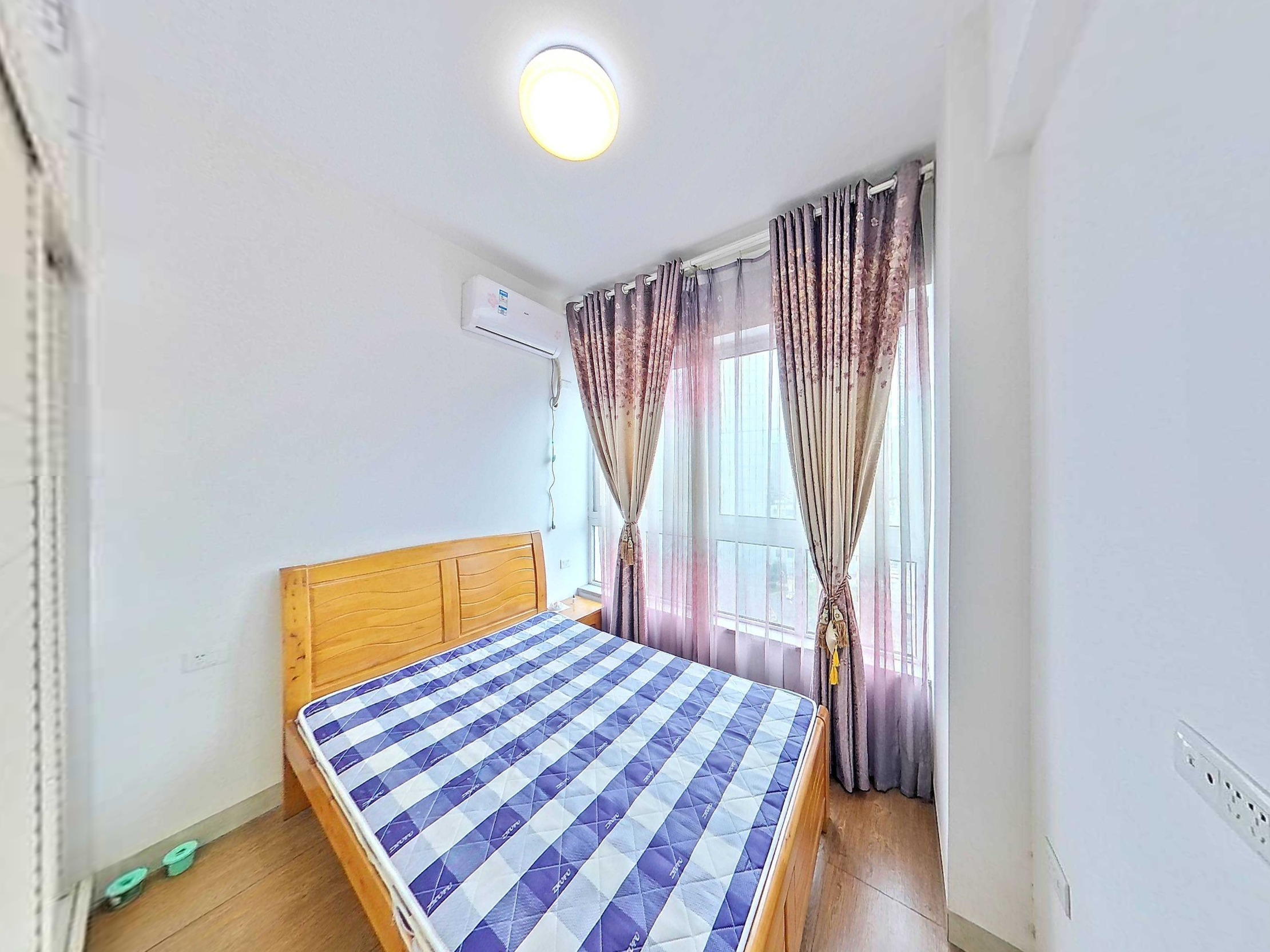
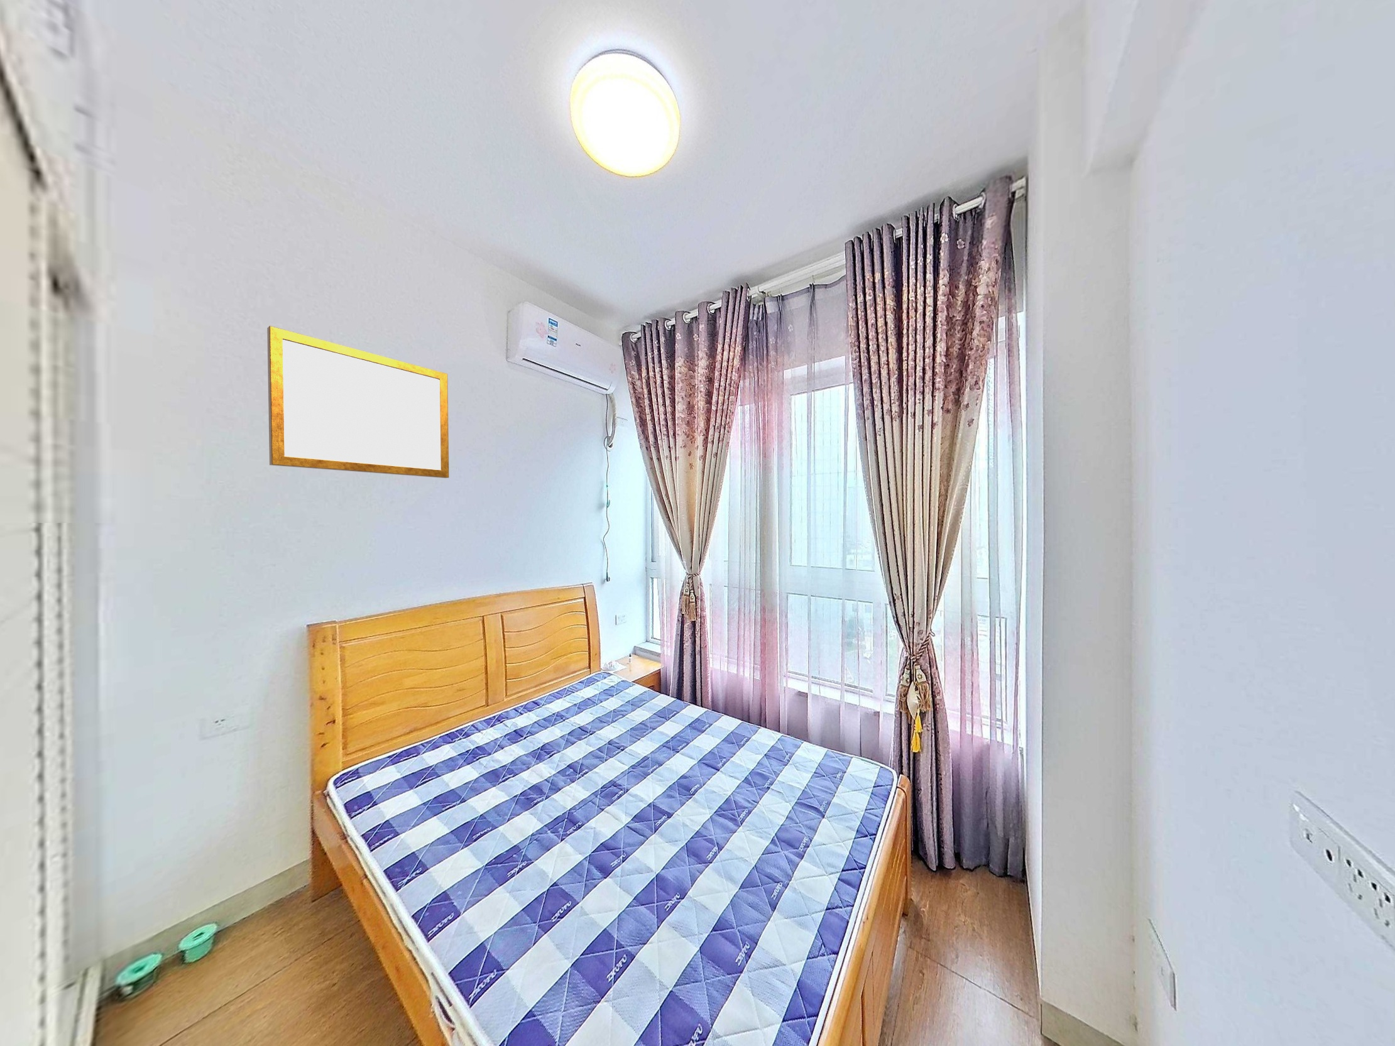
+ writing board (370, 413)
